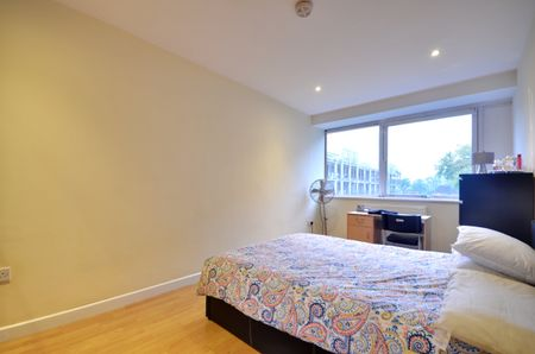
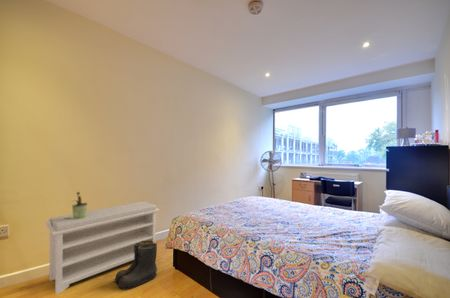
+ potted plant (76, 204)
+ bench (108, 238)
+ boots (136, 262)
